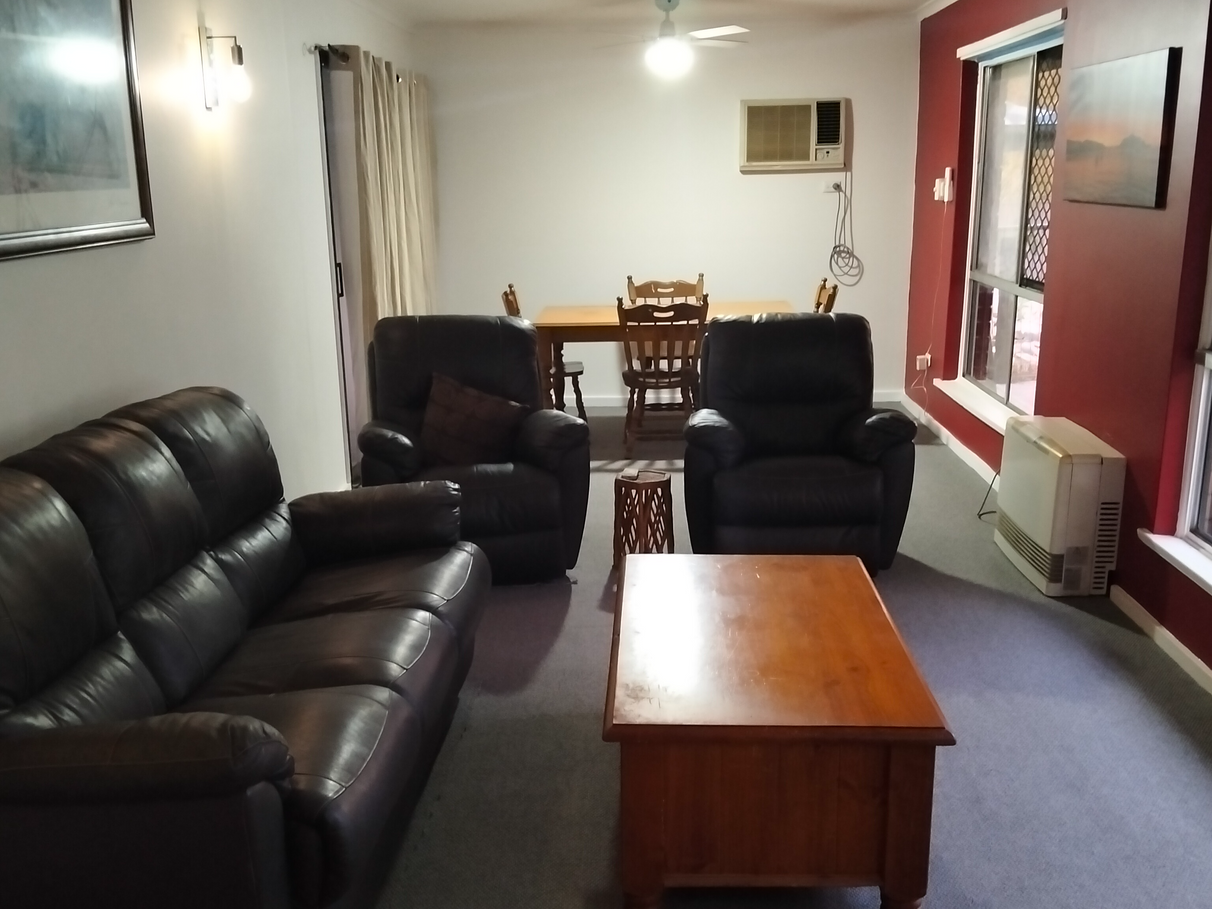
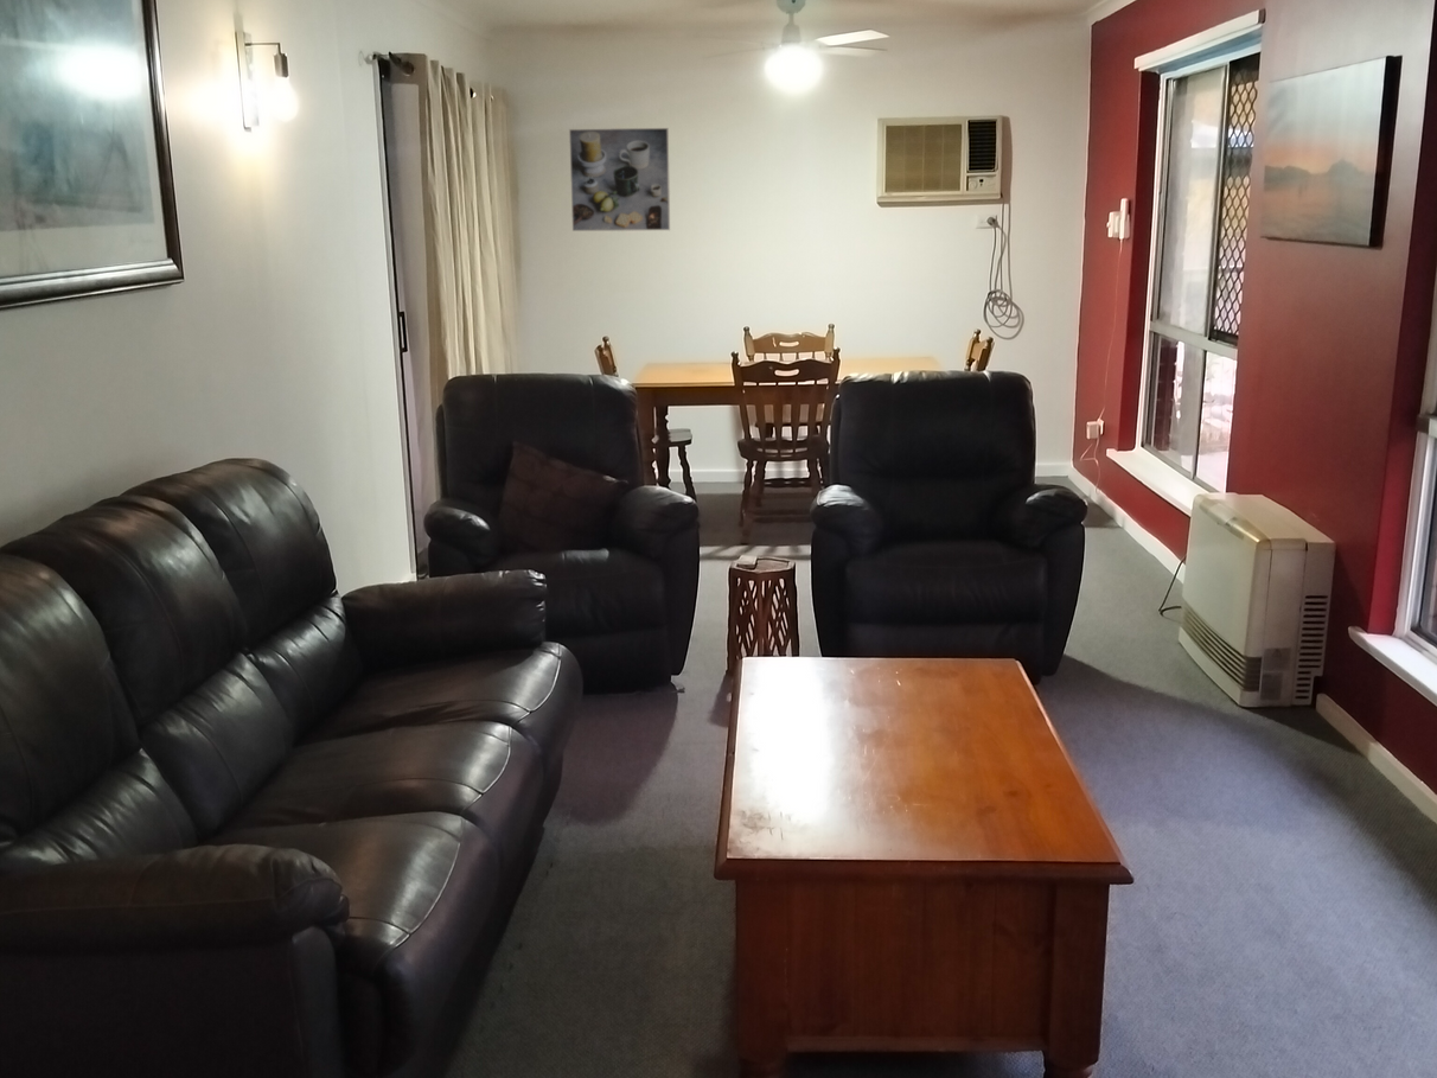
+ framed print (619, 179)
